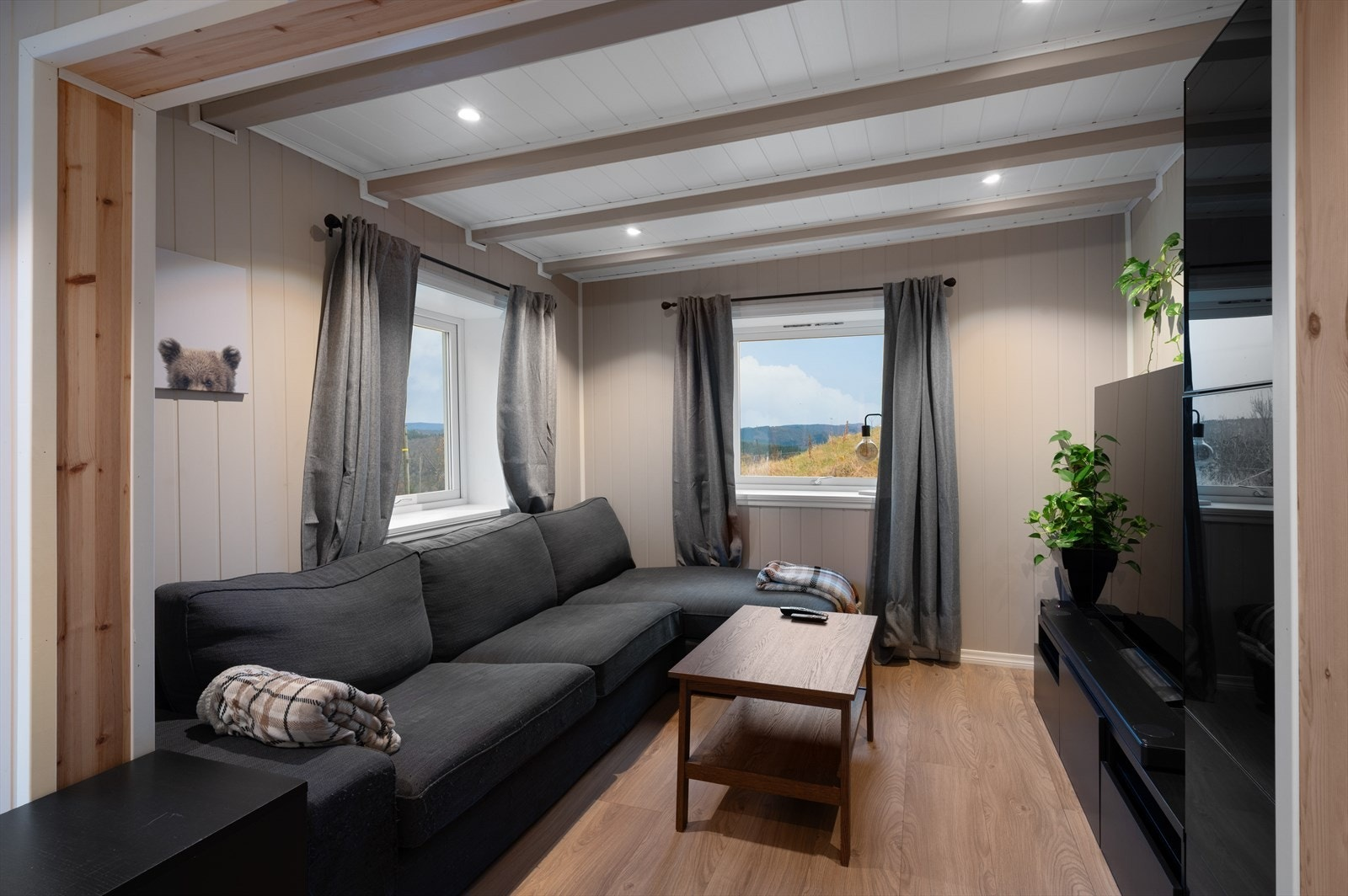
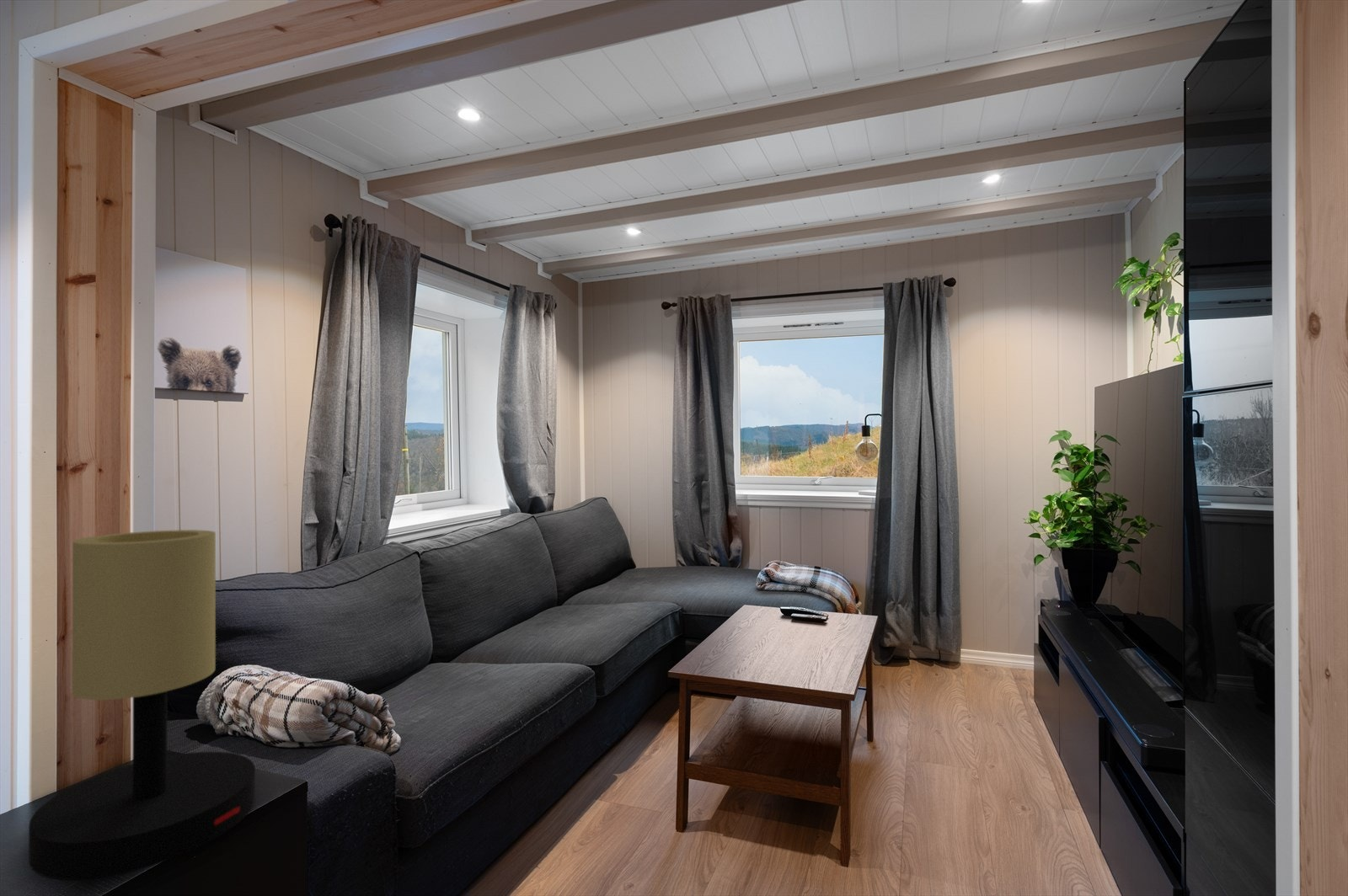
+ table lamp (151, 680)
